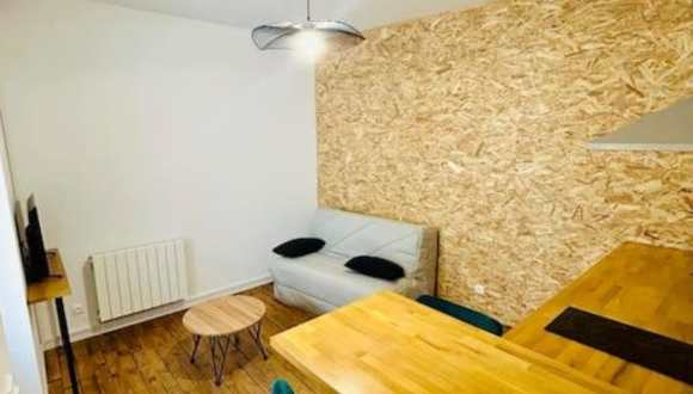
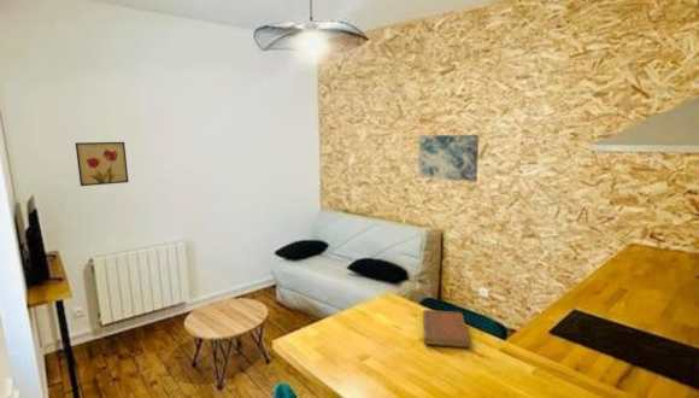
+ wall art (102, 163)
+ notebook (444, 327)
+ wall art (446, 157)
